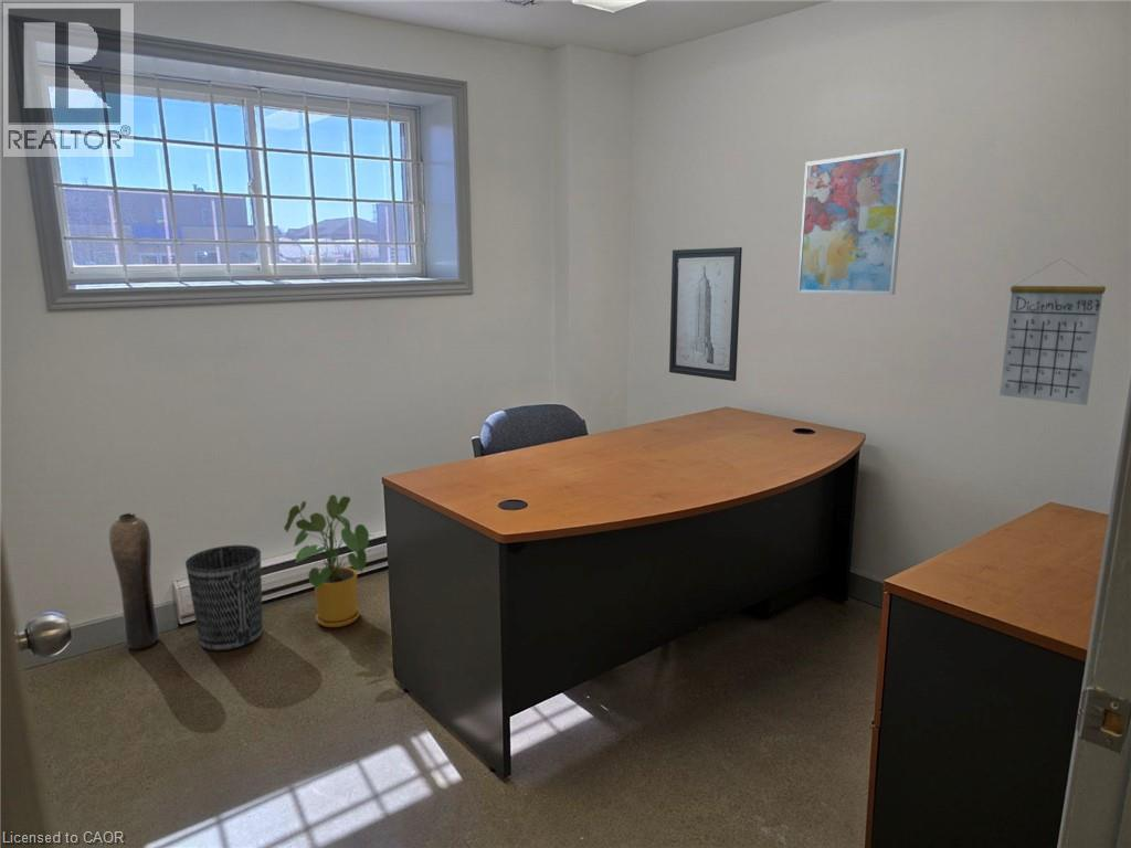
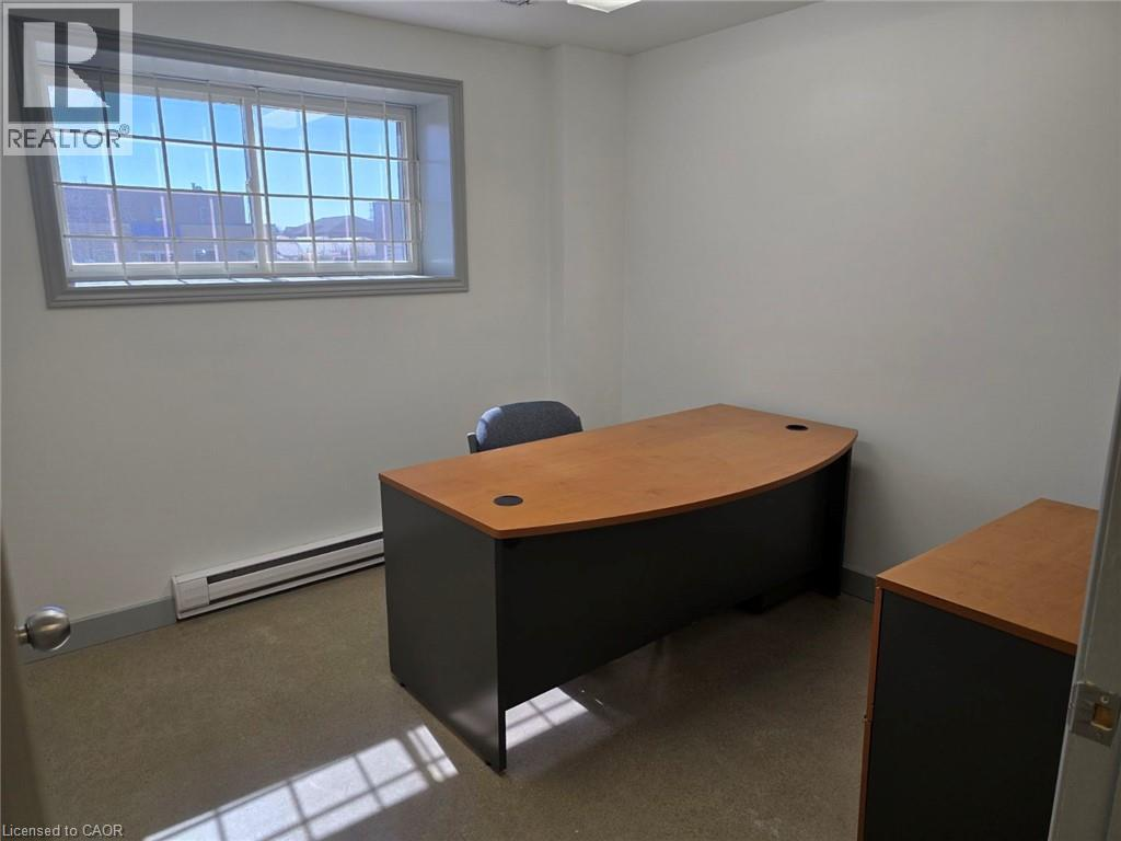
- wall art (702, 314)
- house plant (329, 563)
- vase (135, 580)
- wastebasket (228, 597)
- wall art (848, 225)
- calendar (1050, 330)
